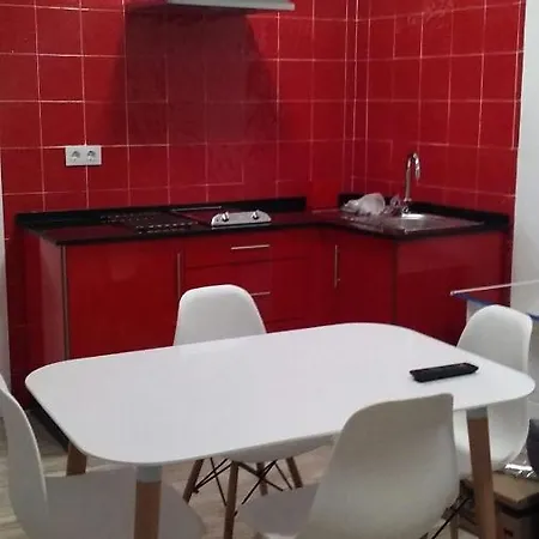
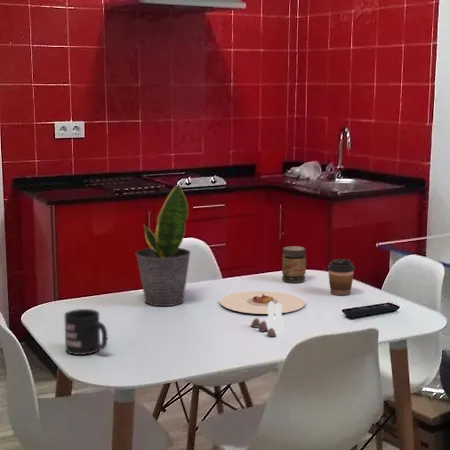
+ mug (88, 333)
+ potted plant (162, 241)
+ jar (293, 264)
+ salt and pepper shaker set (269, 316)
+ plate (262, 299)
+ coffee cup (340, 275)
